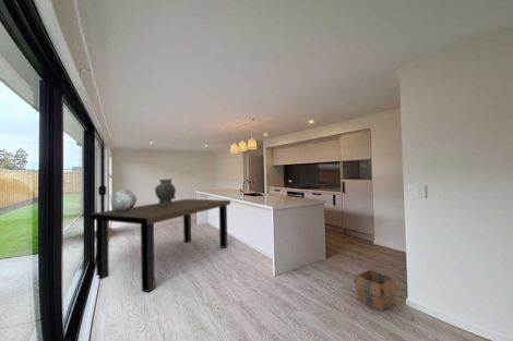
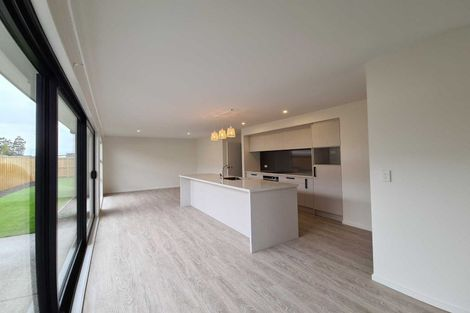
- decorative urn (165, 191)
- dining table (183, 232)
- decorative globe (123, 199)
- cardboard box (375, 289)
